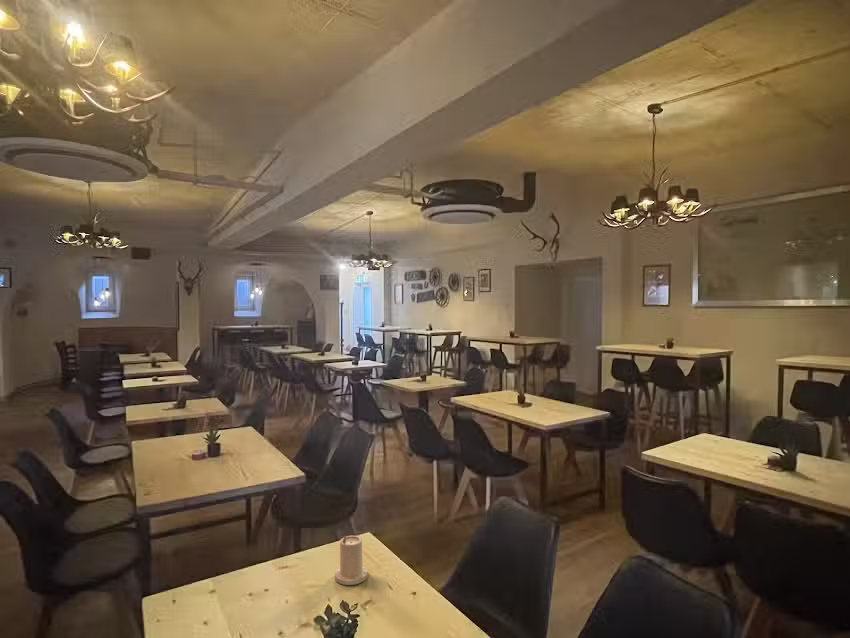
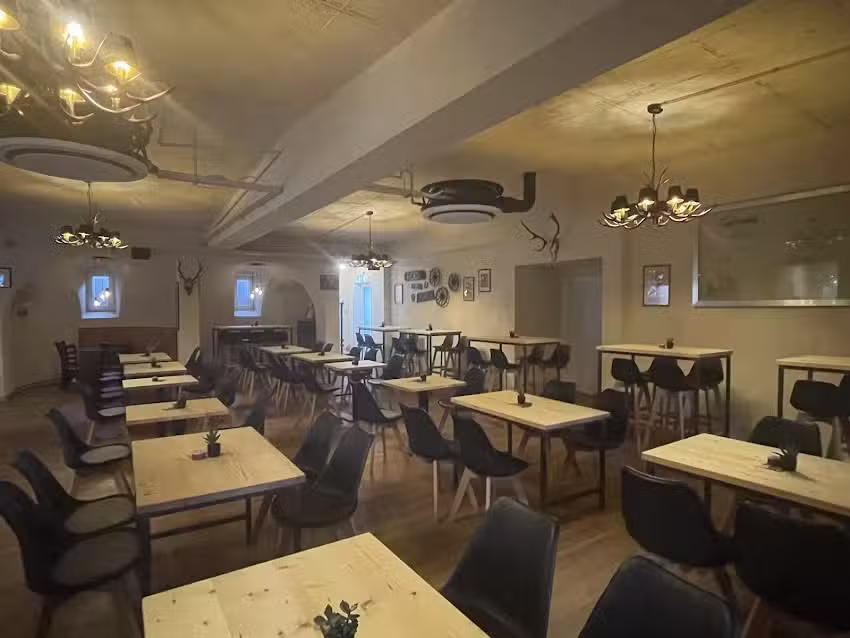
- candle (351, 555)
